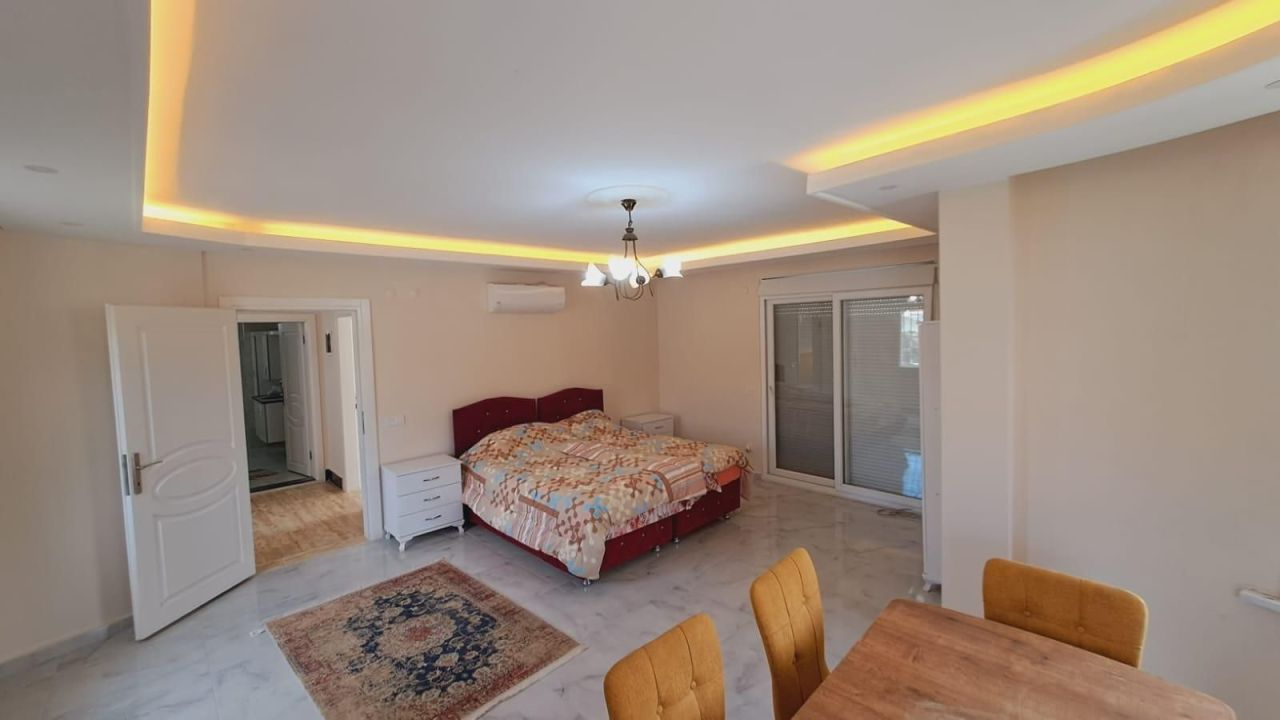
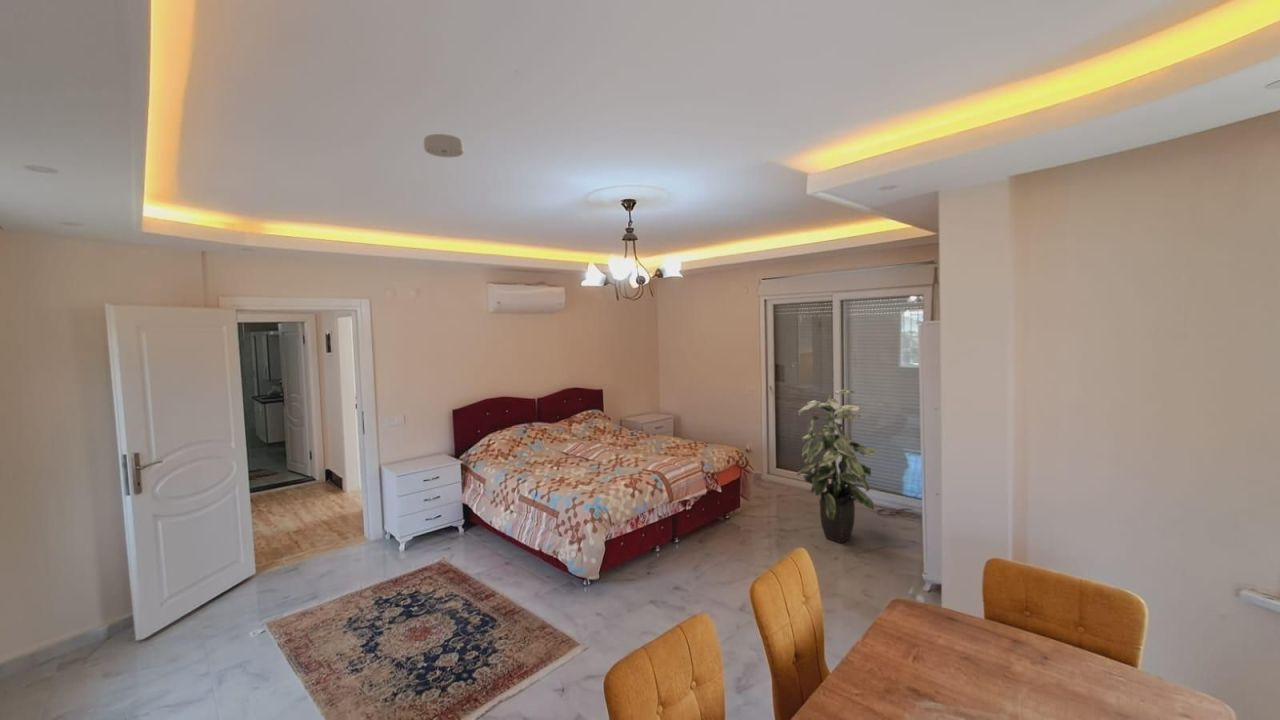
+ smoke detector (444, 146)
+ indoor plant (838, 466)
